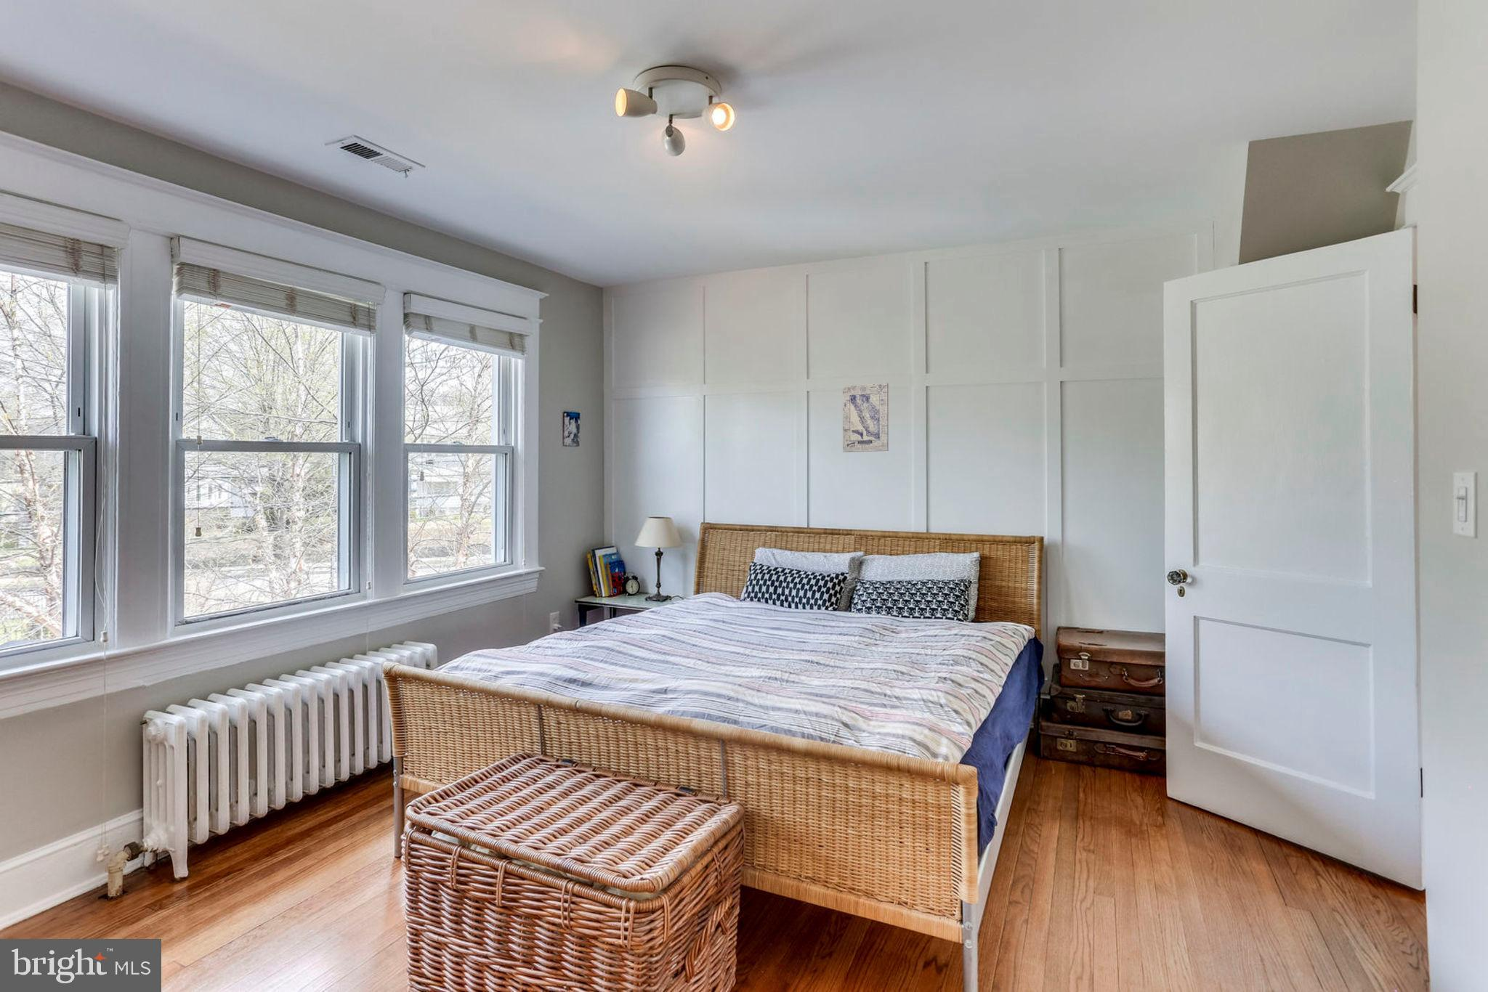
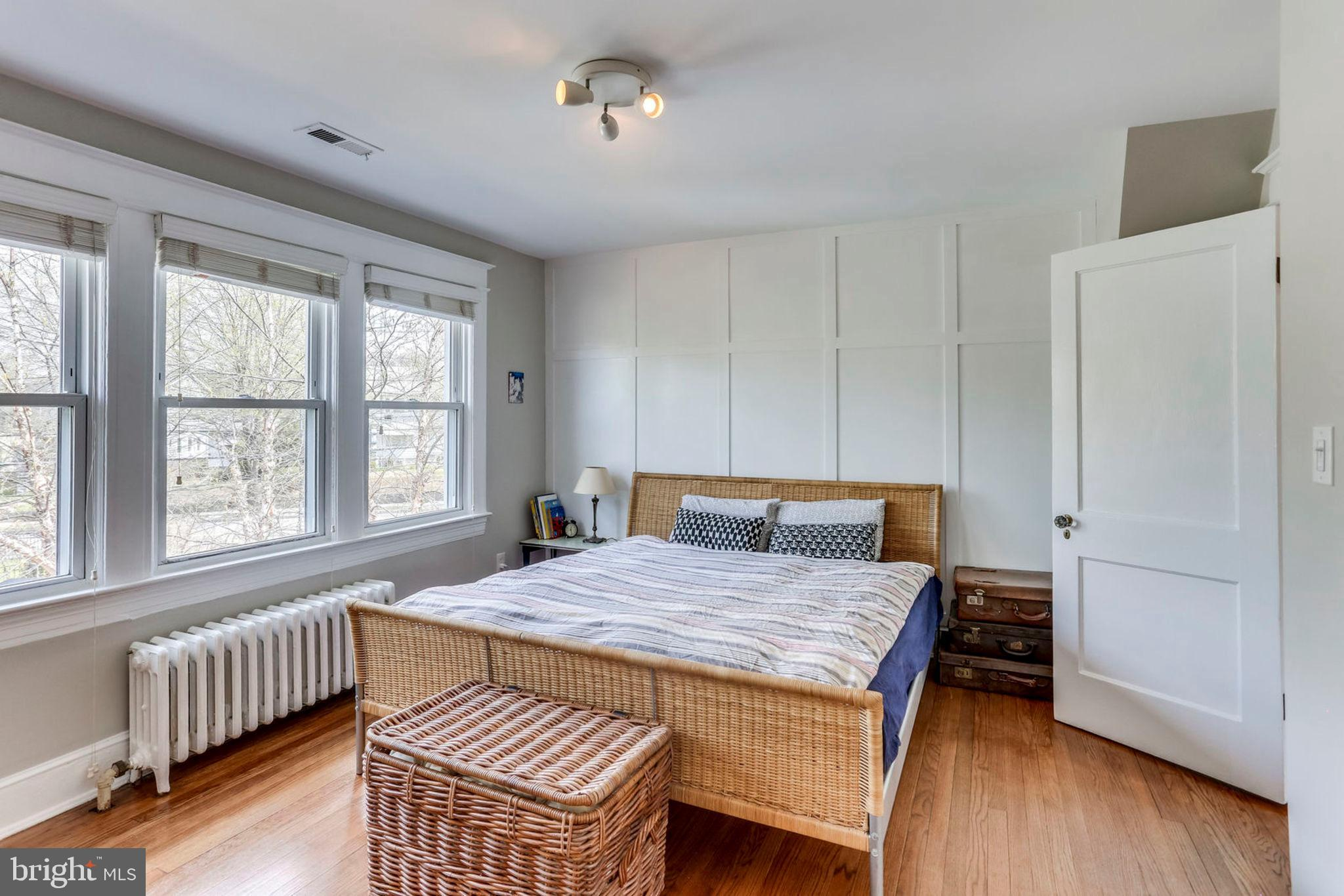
- wall art (865, 417)
